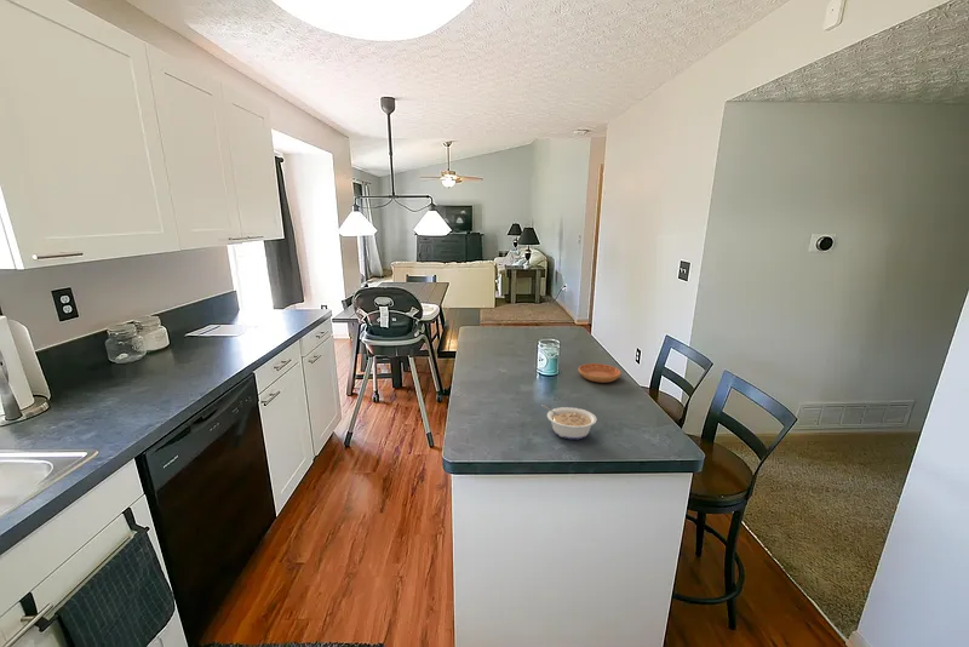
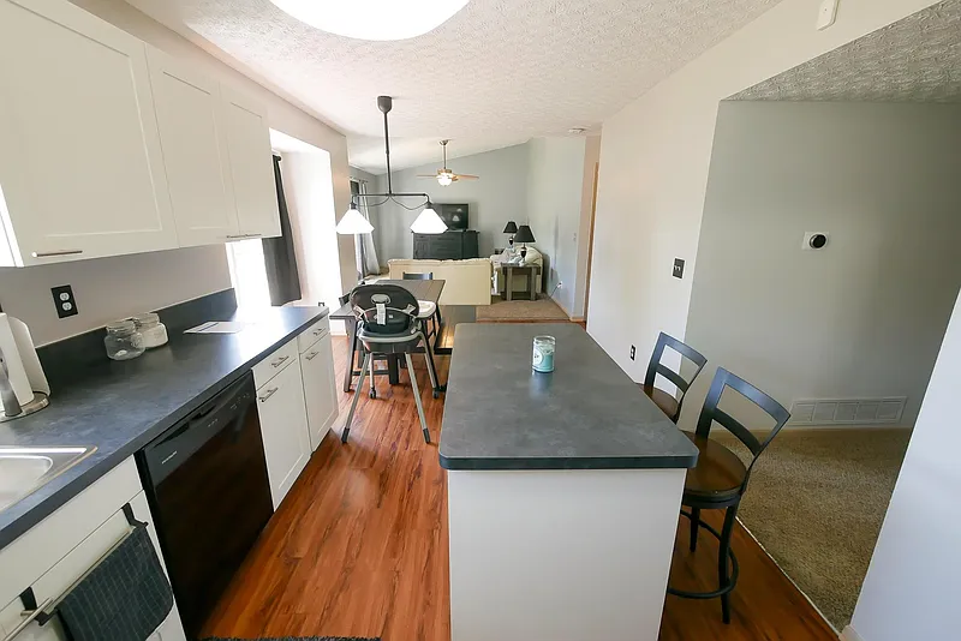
- legume (569, 422)
- saucer (598, 373)
